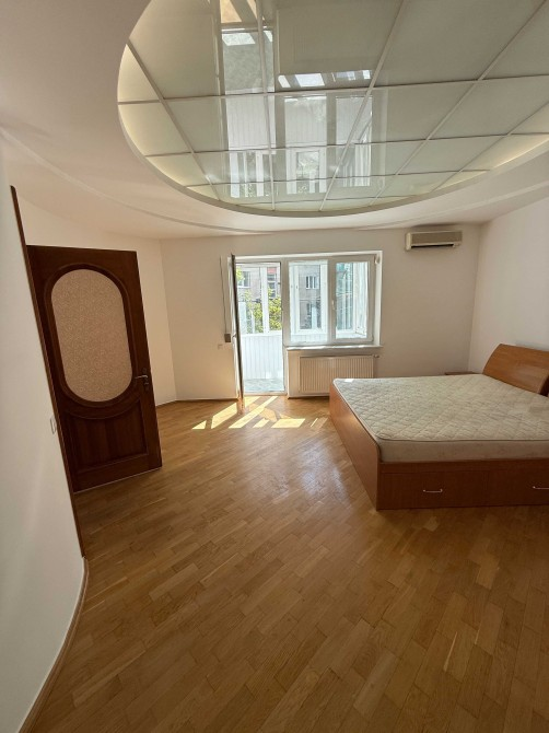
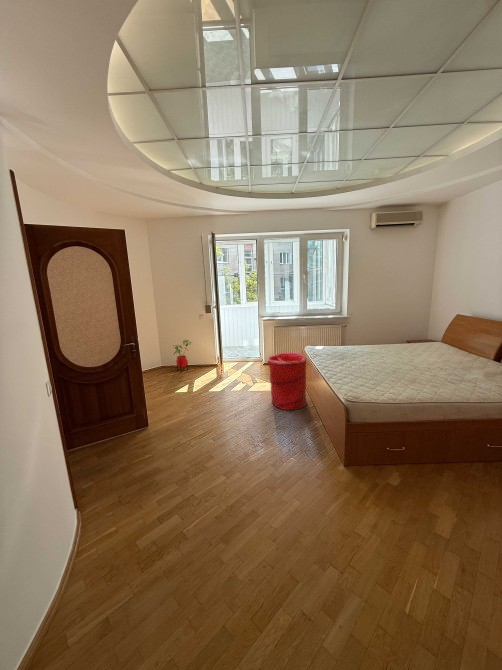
+ laundry hamper (287, 379)
+ house plant (182, 355)
